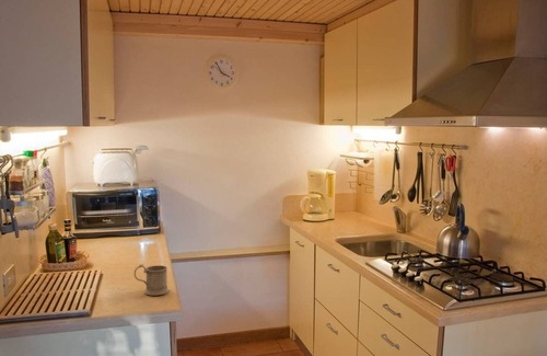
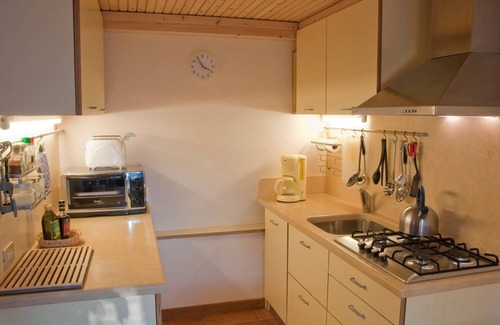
- mug (151, 277)
